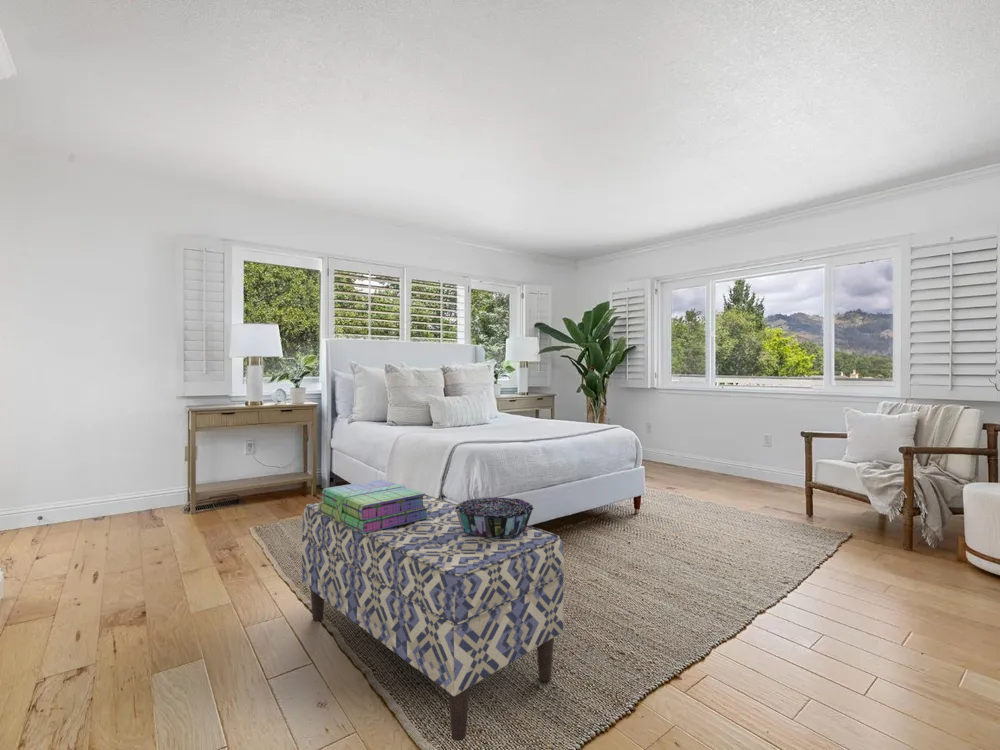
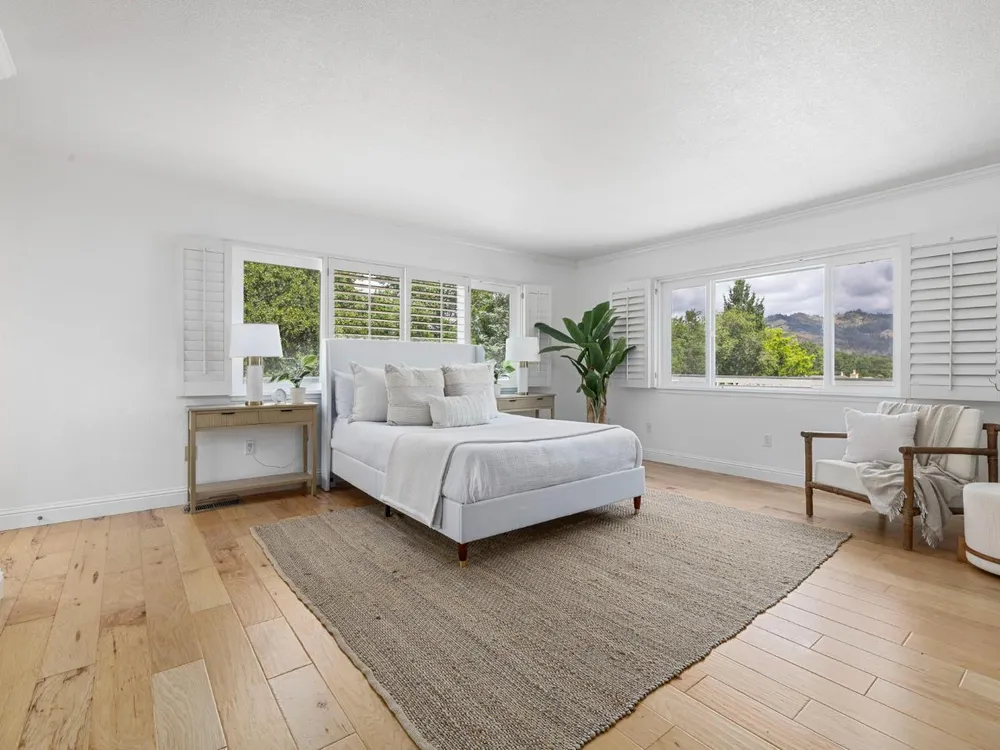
- bench (419, 581)
- decorative bowl (494, 517)
- stack of books (372, 502)
